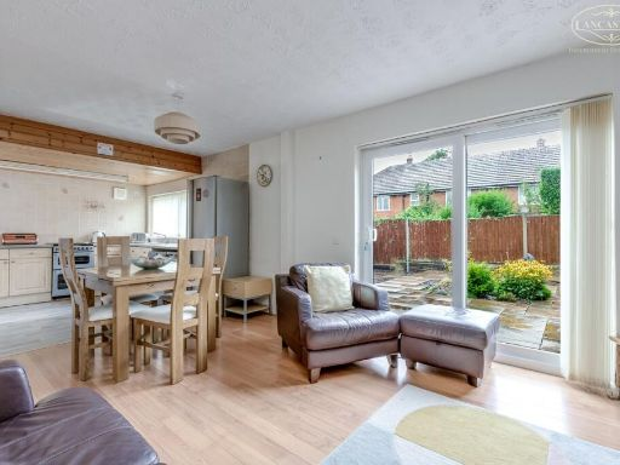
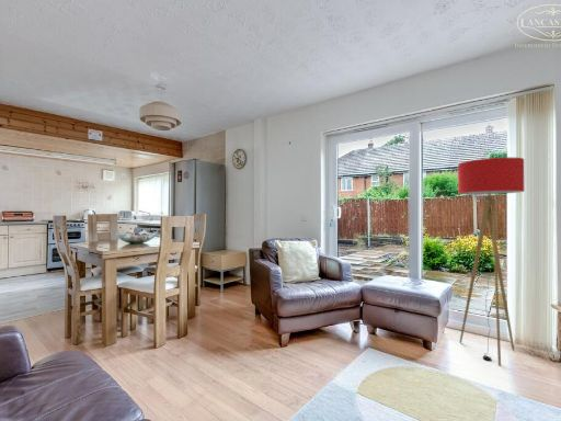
+ floor lamp (489, 257)
